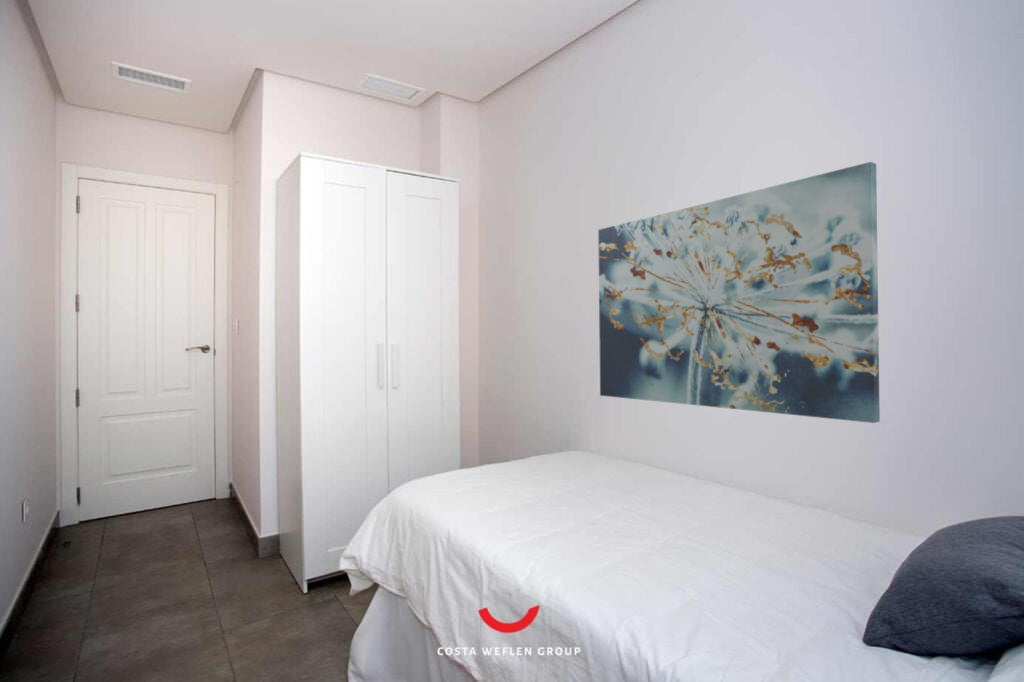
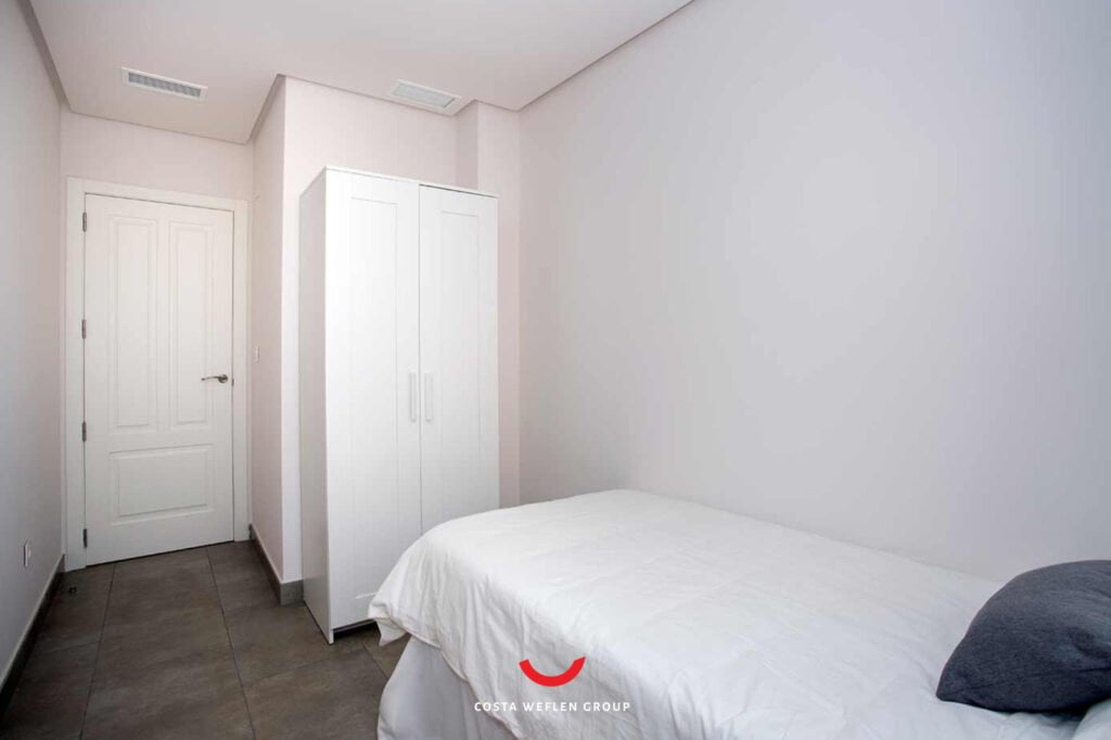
- wall art (708, 304)
